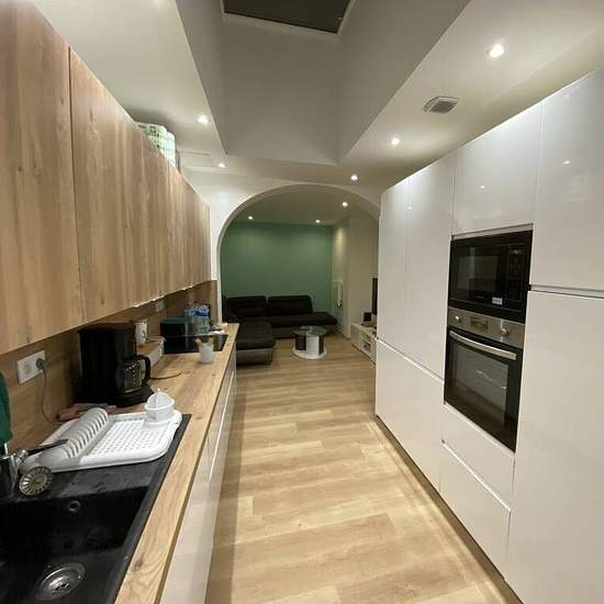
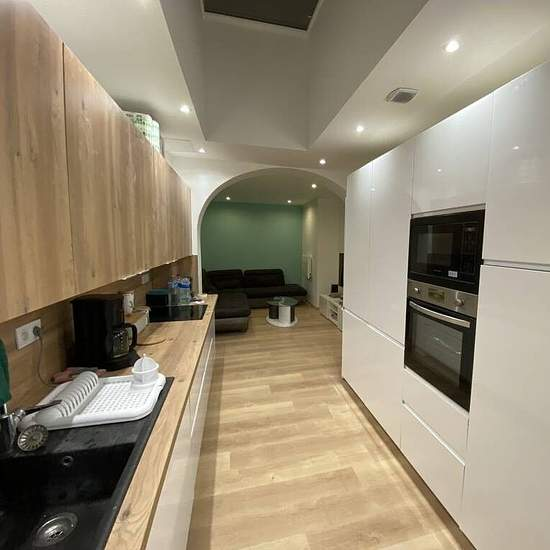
- utensil holder (203, 349)
